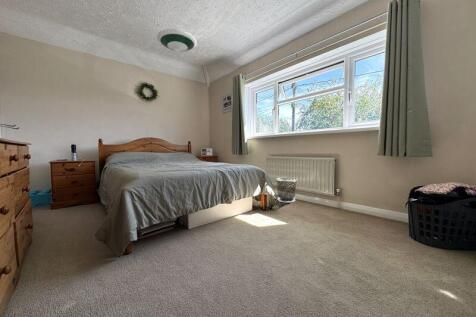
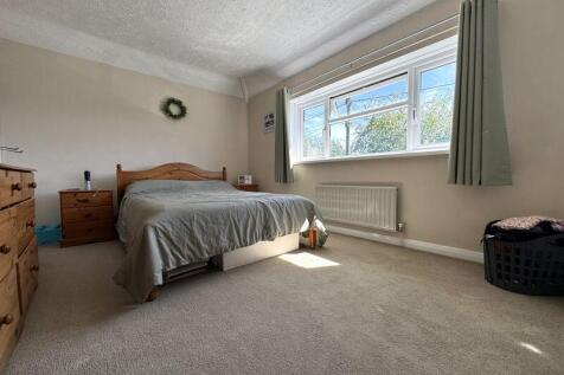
- waste bin (286, 189)
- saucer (177, 45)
